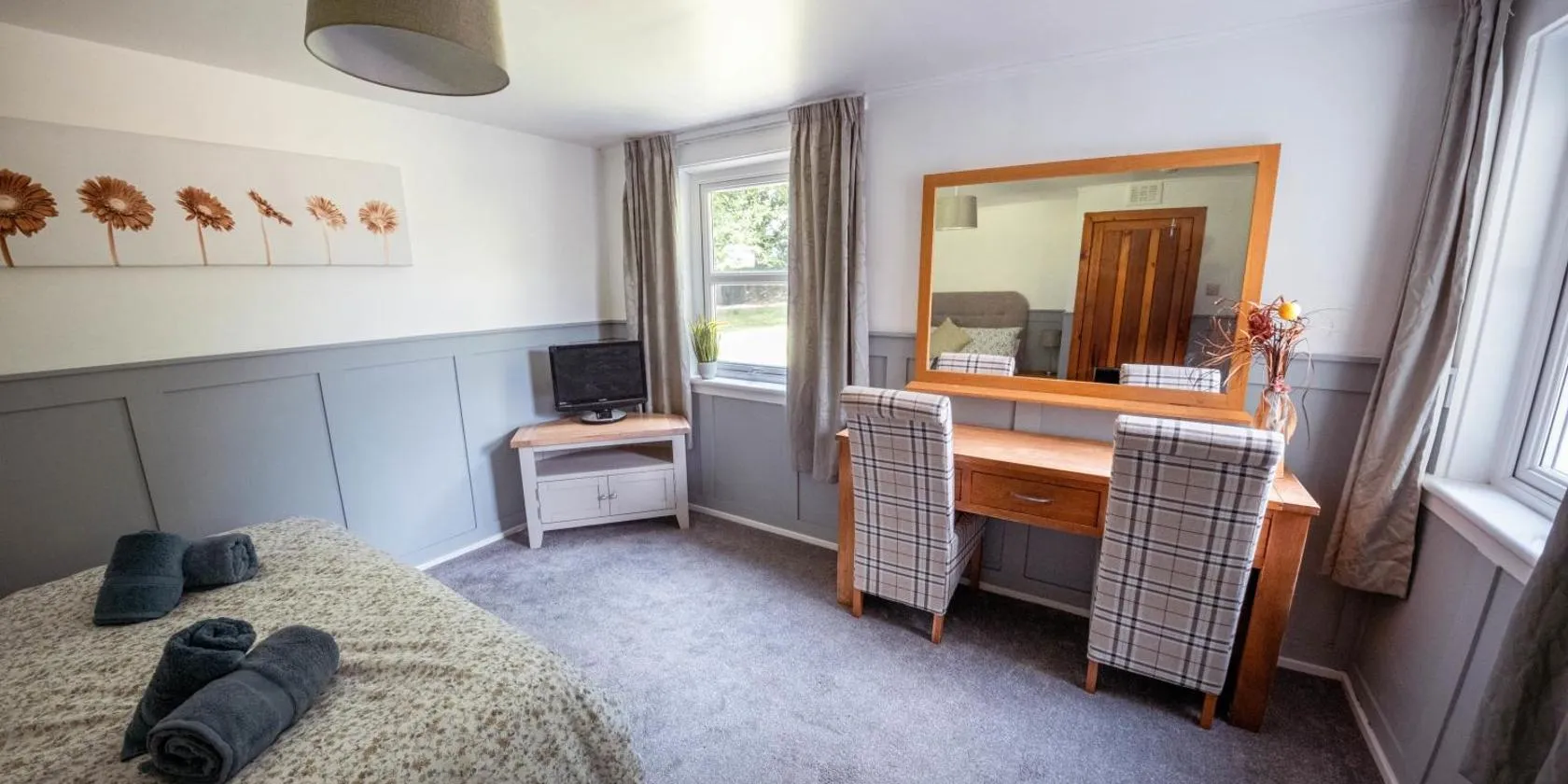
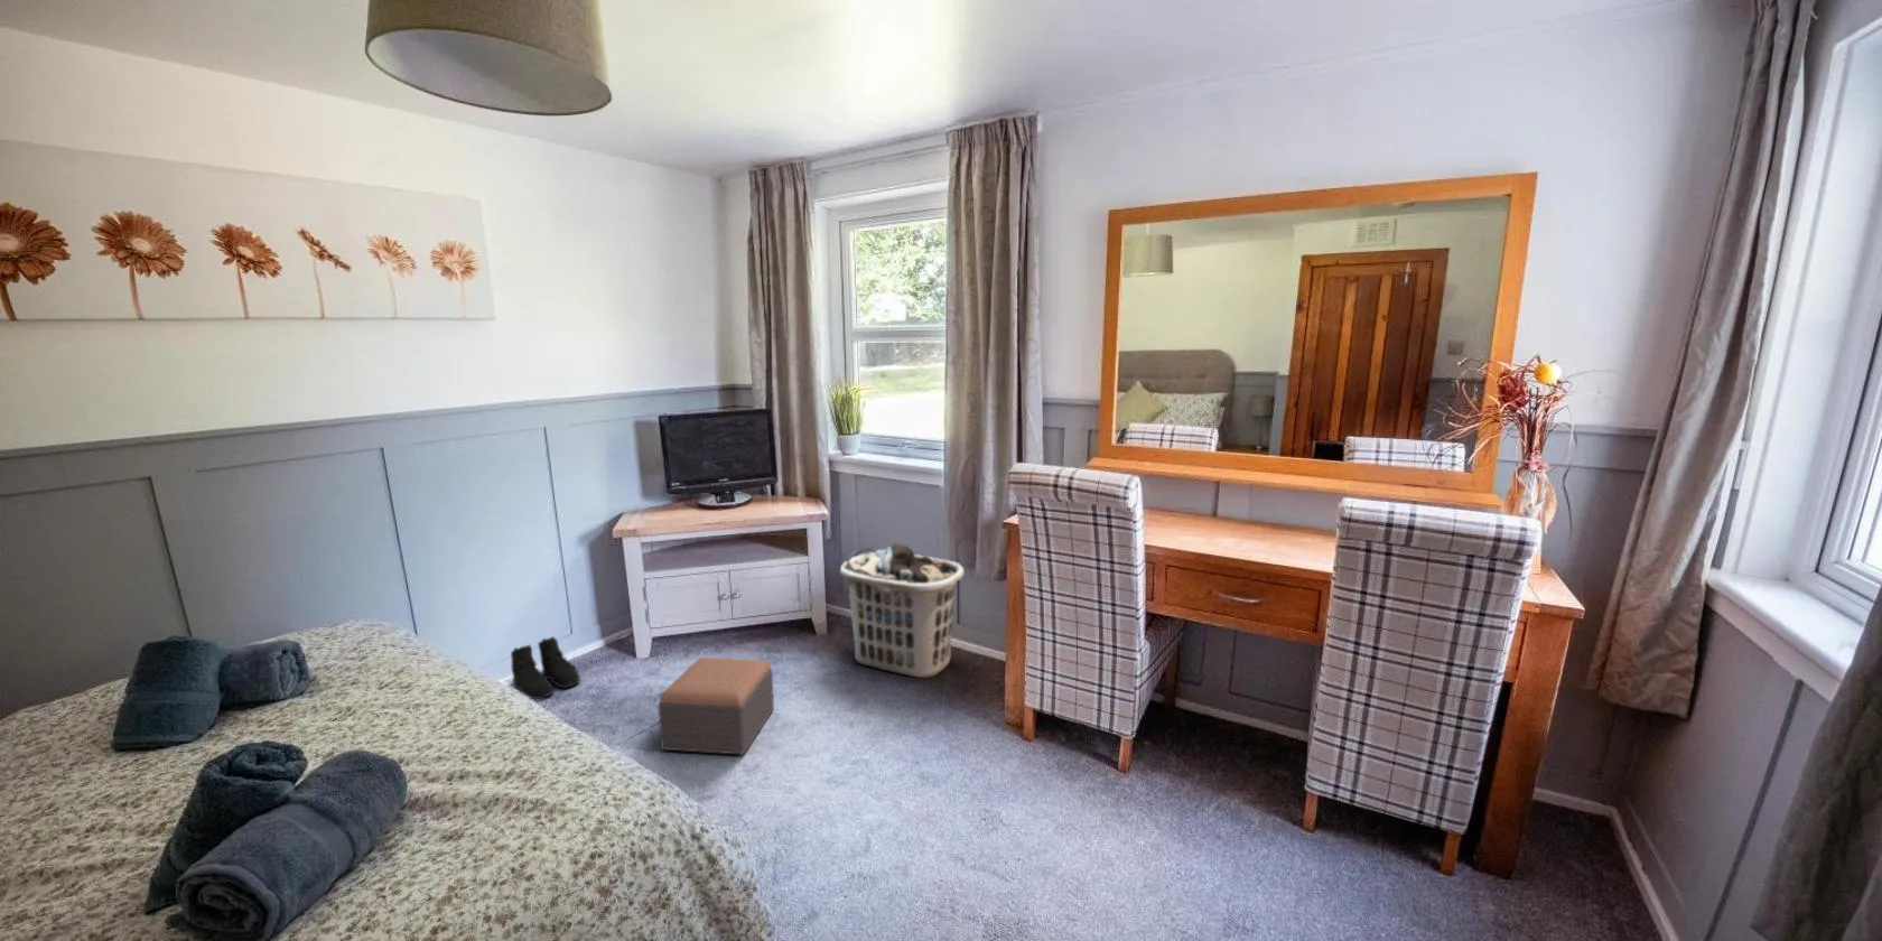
+ footstool (719, 701)
+ boots (545, 664)
+ clothes hamper (901, 604)
